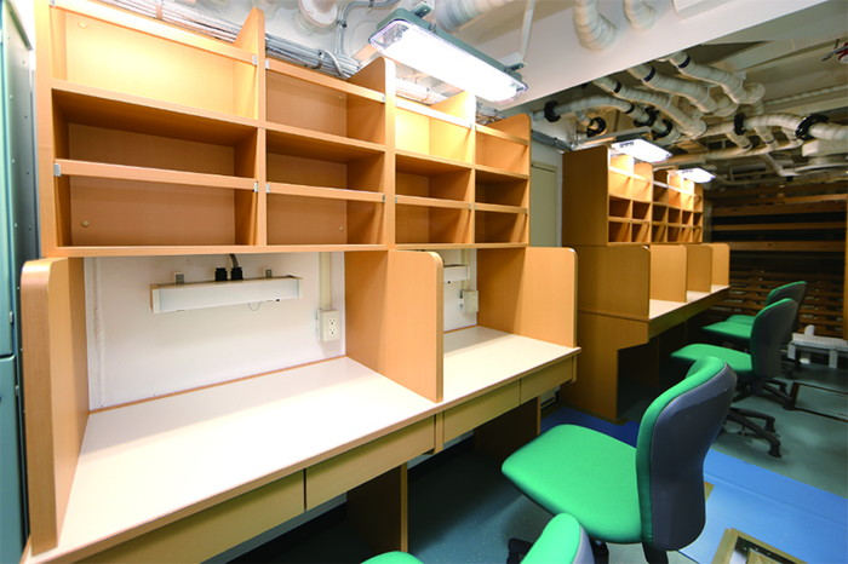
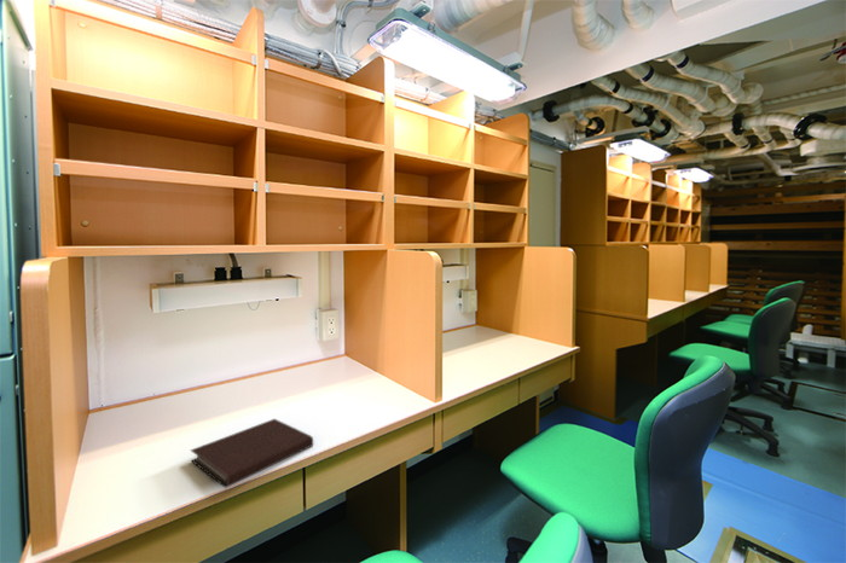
+ notebook (254, 448)
